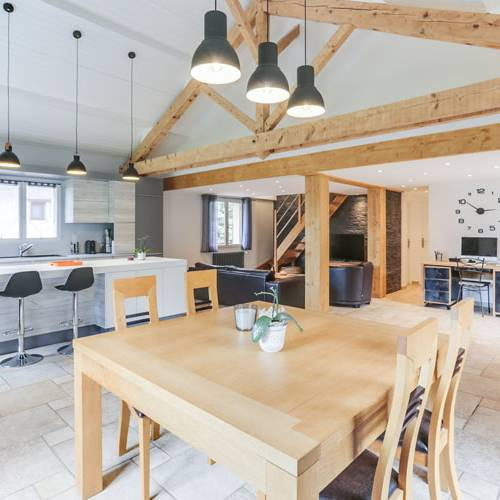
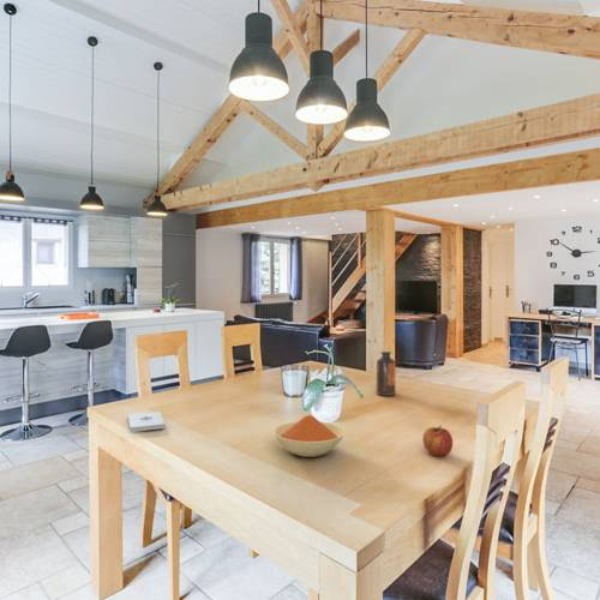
+ notepad (145, 420)
+ apple (437, 439)
+ bottle (385, 372)
+ bowl (308, 433)
